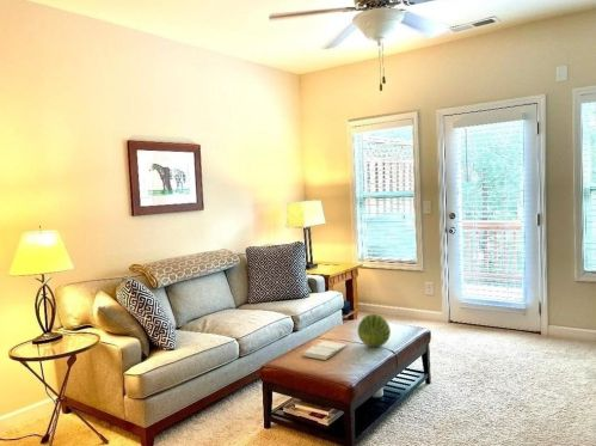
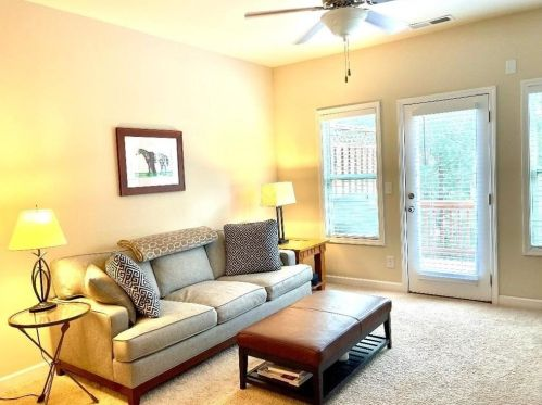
- book (325, 348)
- fruit (374, 330)
